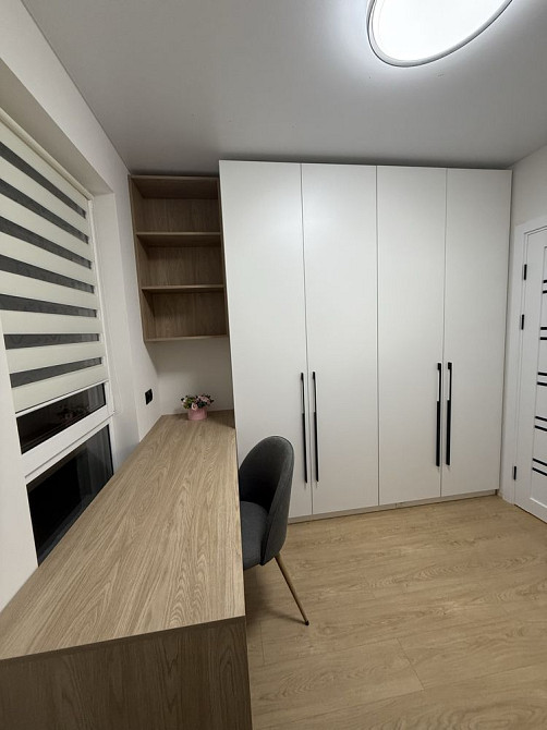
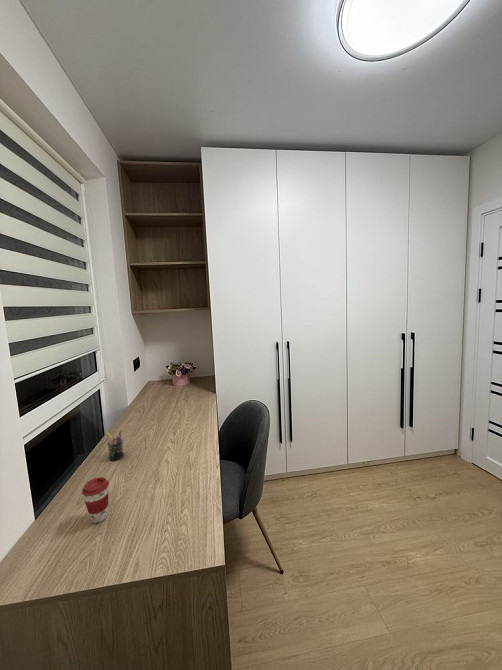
+ pen holder (117, 443)
+ coffee cup (97, 500)
